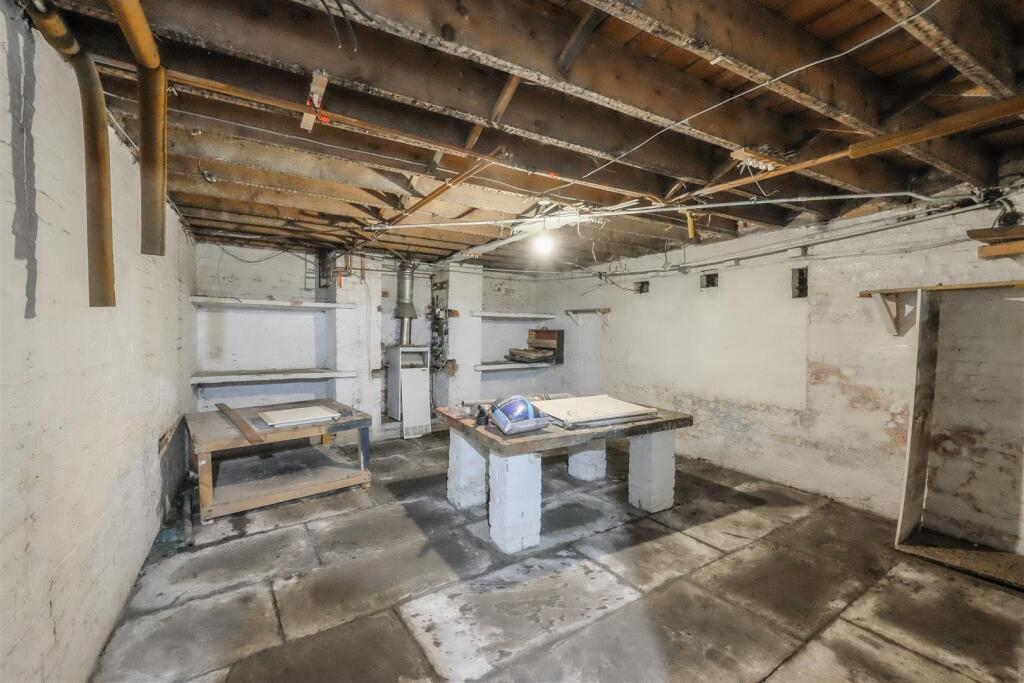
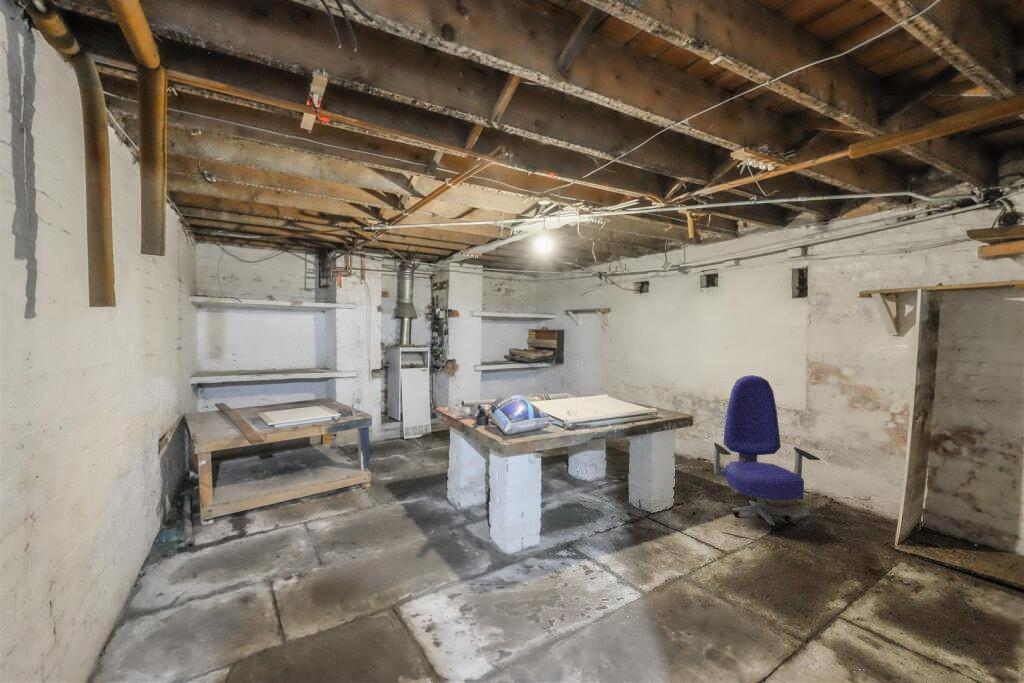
+ office chair (761, 447)
